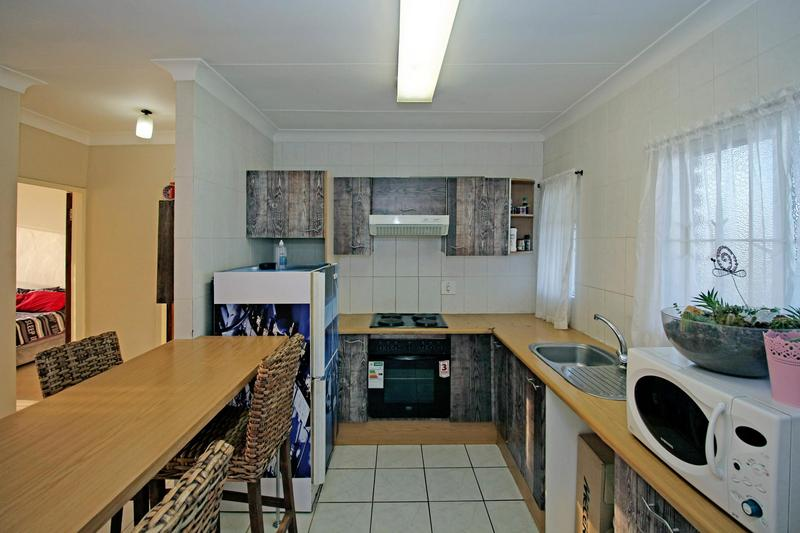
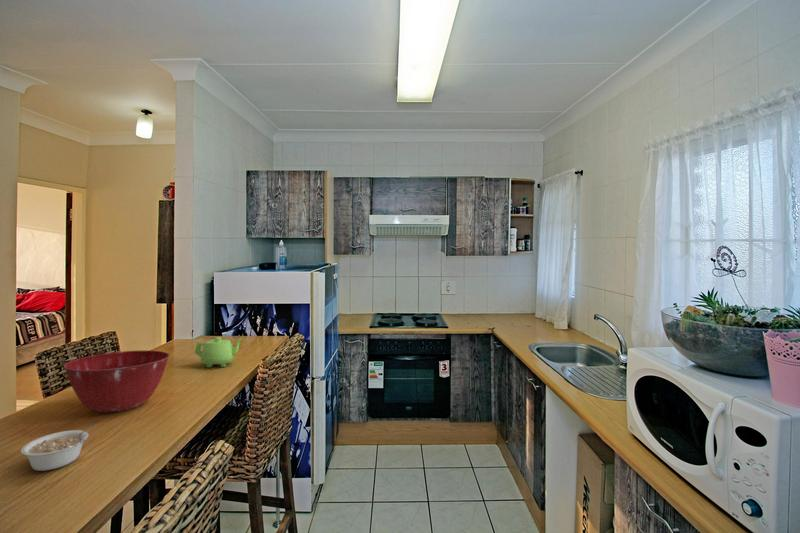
+ legume (57, 448)
+ mixing bowl (119, 381)
+ teapot (219, 350)
